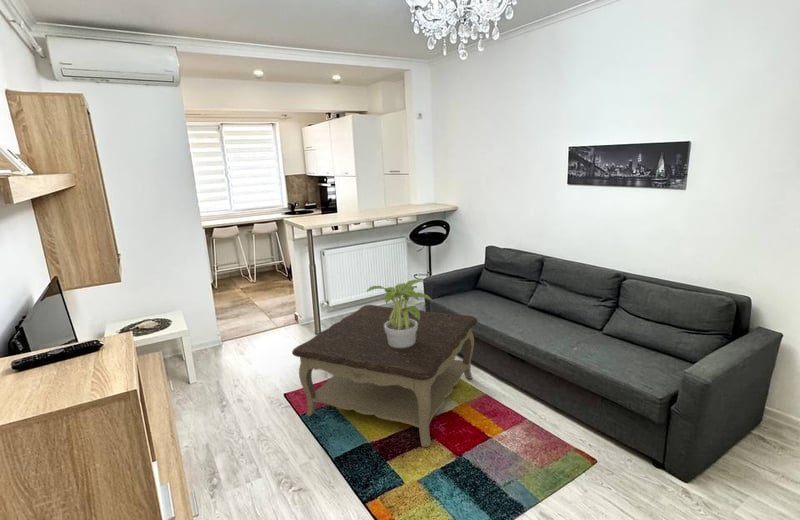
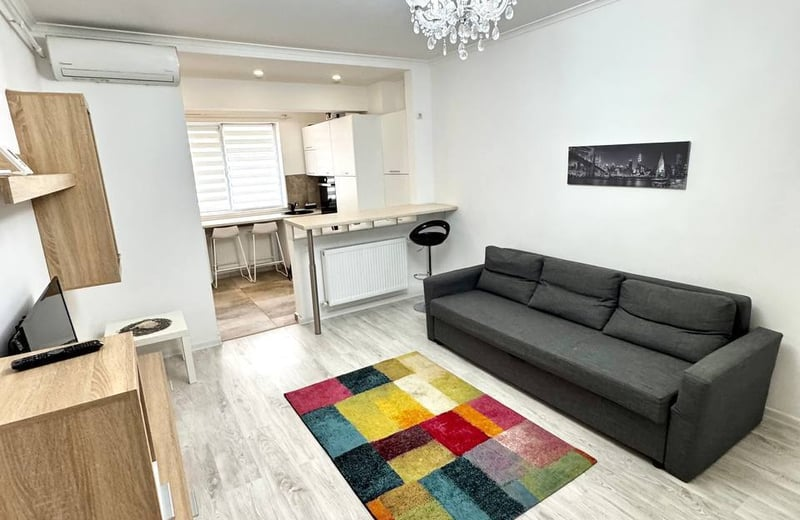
- coffee table (392, 363)
- potted plant (400, 312)
